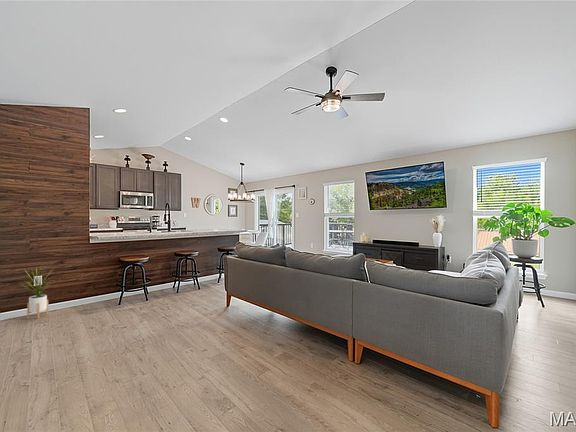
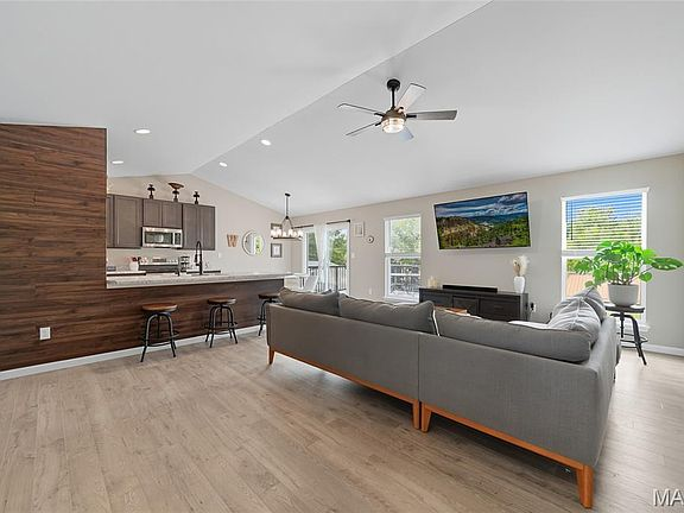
- house plant (38, 290)
